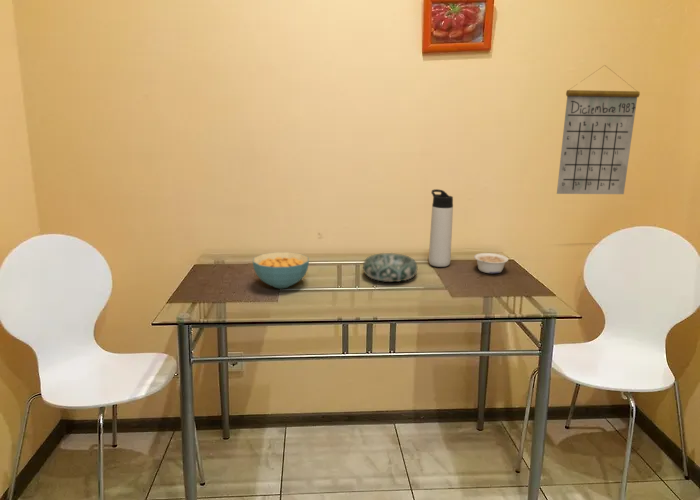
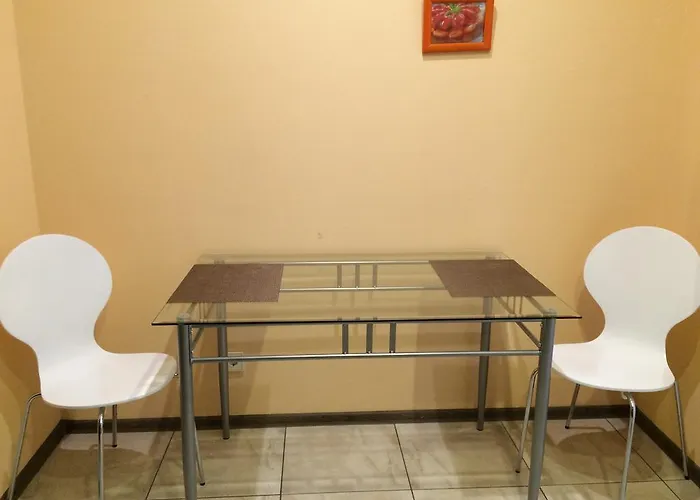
- thermos bottle (439, 227)
- decorative bowl (390, 267)
- legume (491, 263)
- cereal bowl (281, 272)
- calendar (598, 131)
